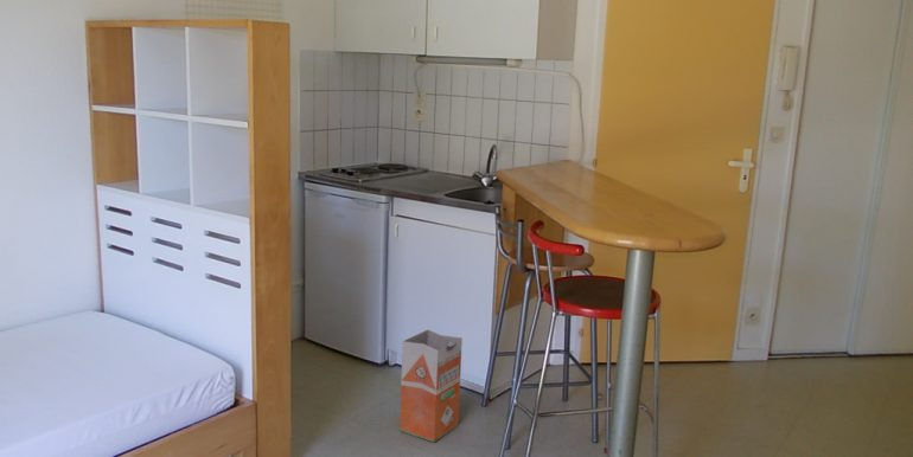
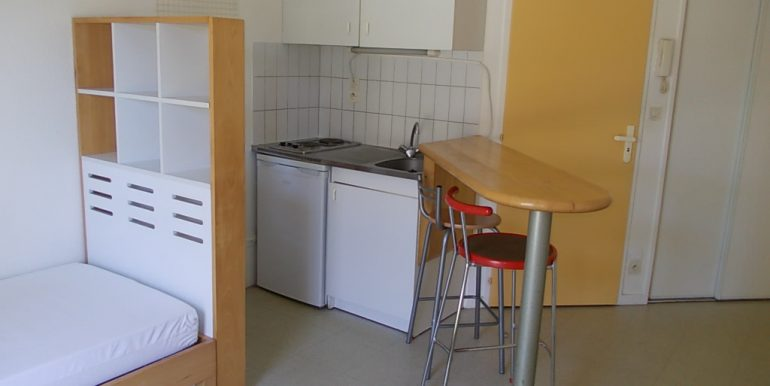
- waste bin (434, 382)
